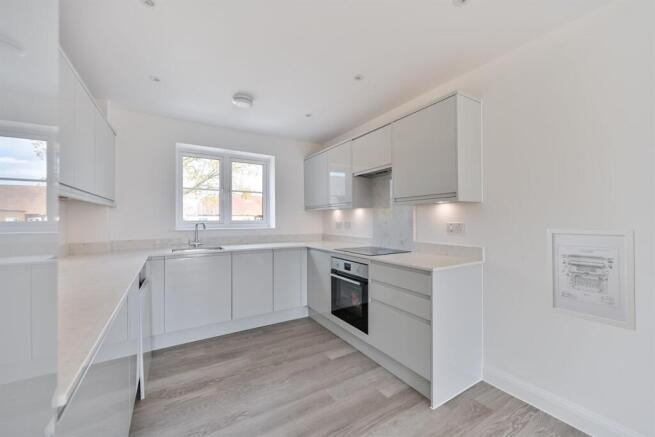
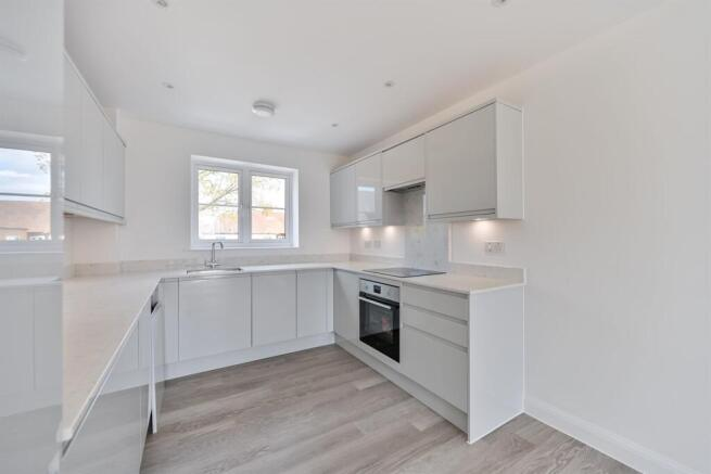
- wall art (586, 274)
